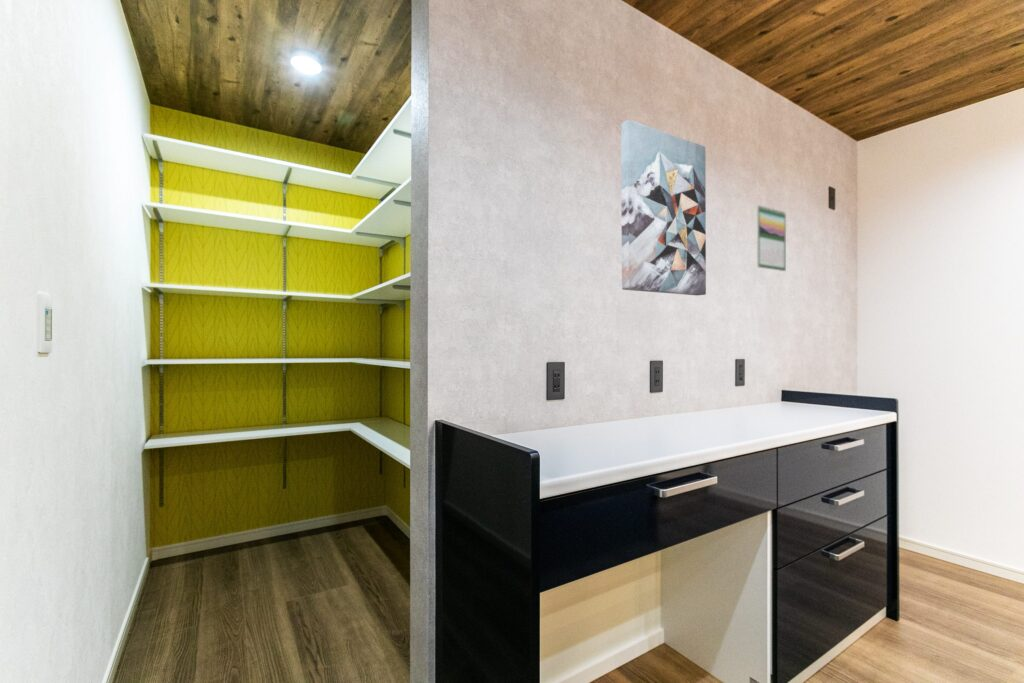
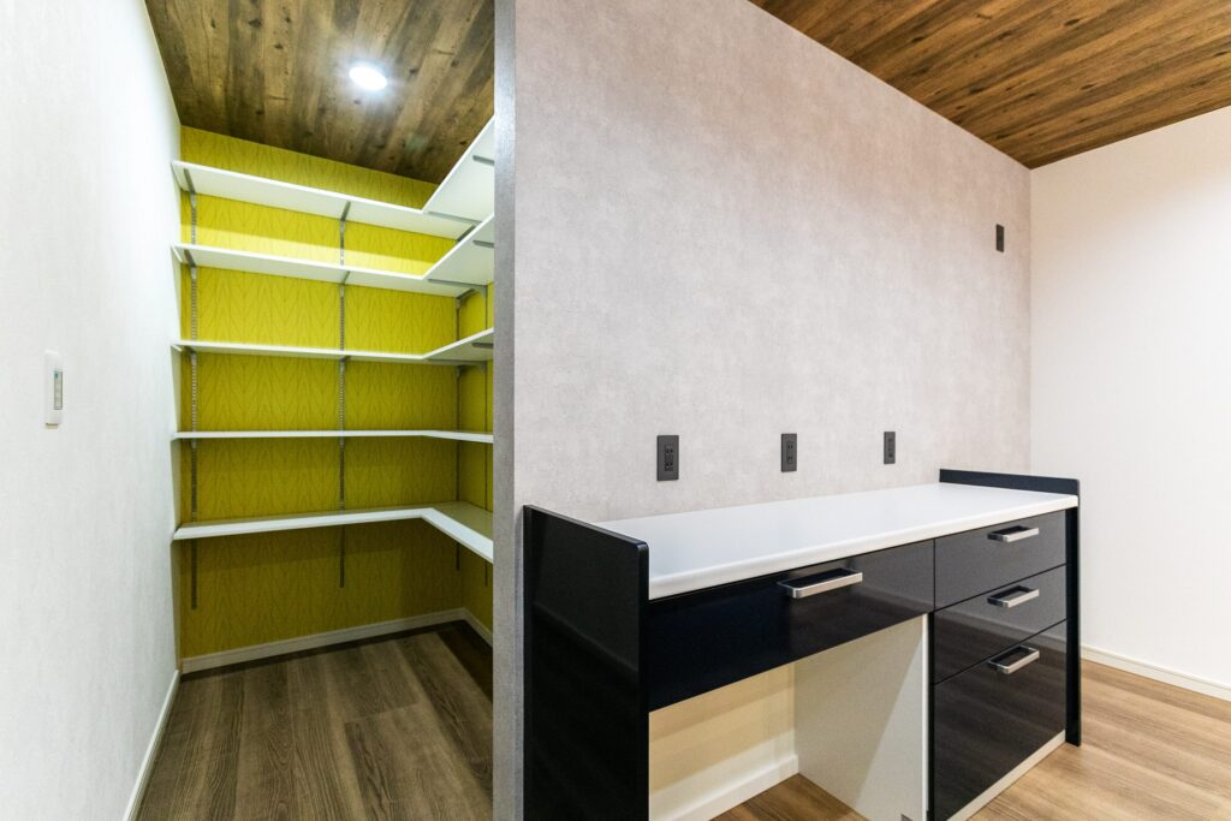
- wall art (665, 214)
- calendar (771, 238)
